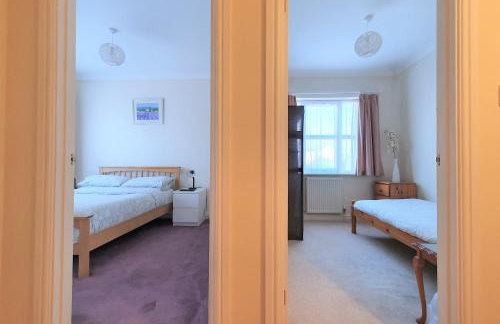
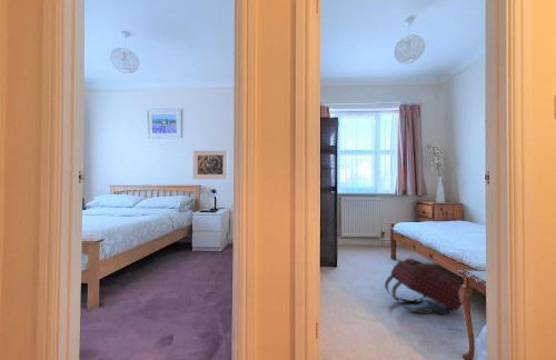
+ backpack (421, 283)
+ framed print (210, 164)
